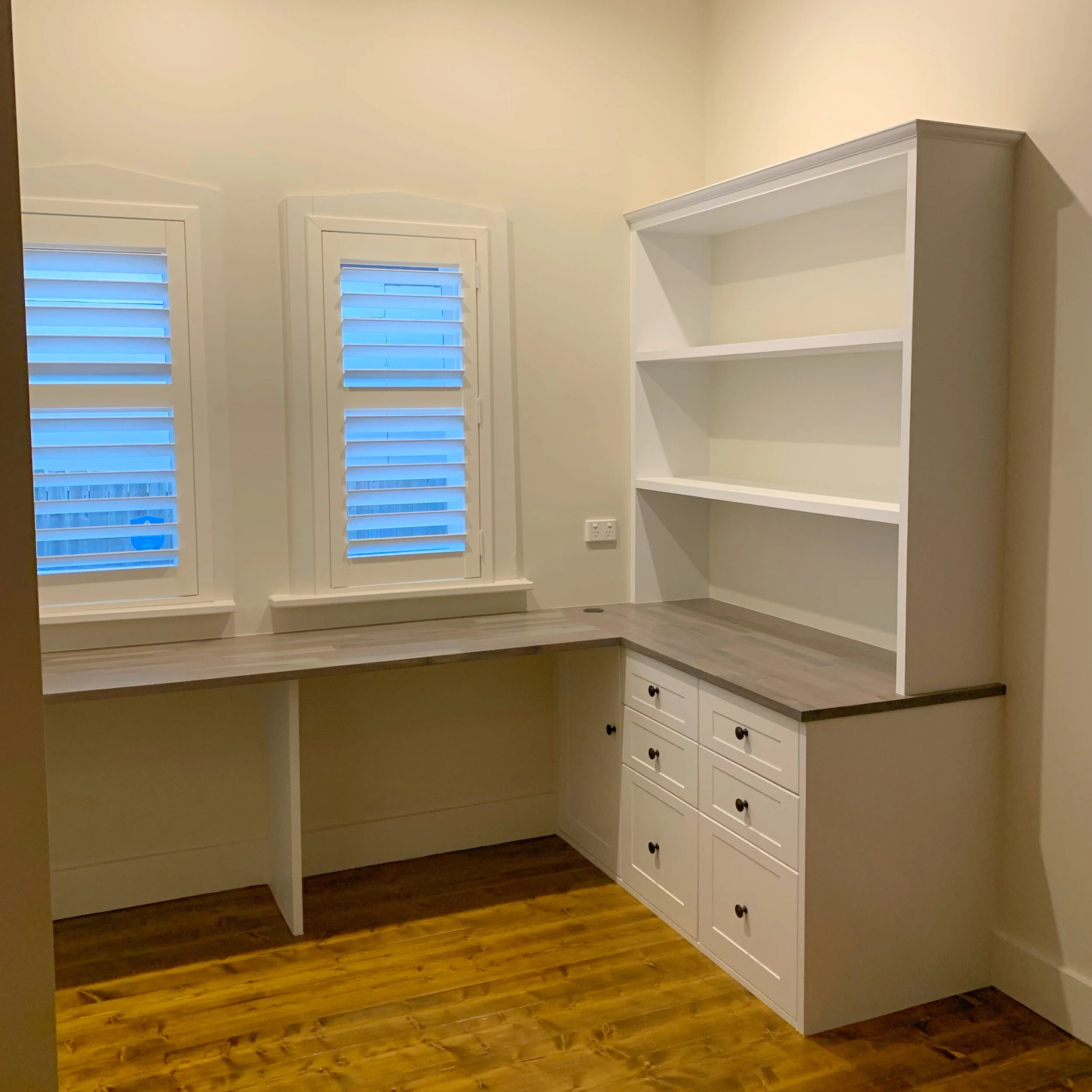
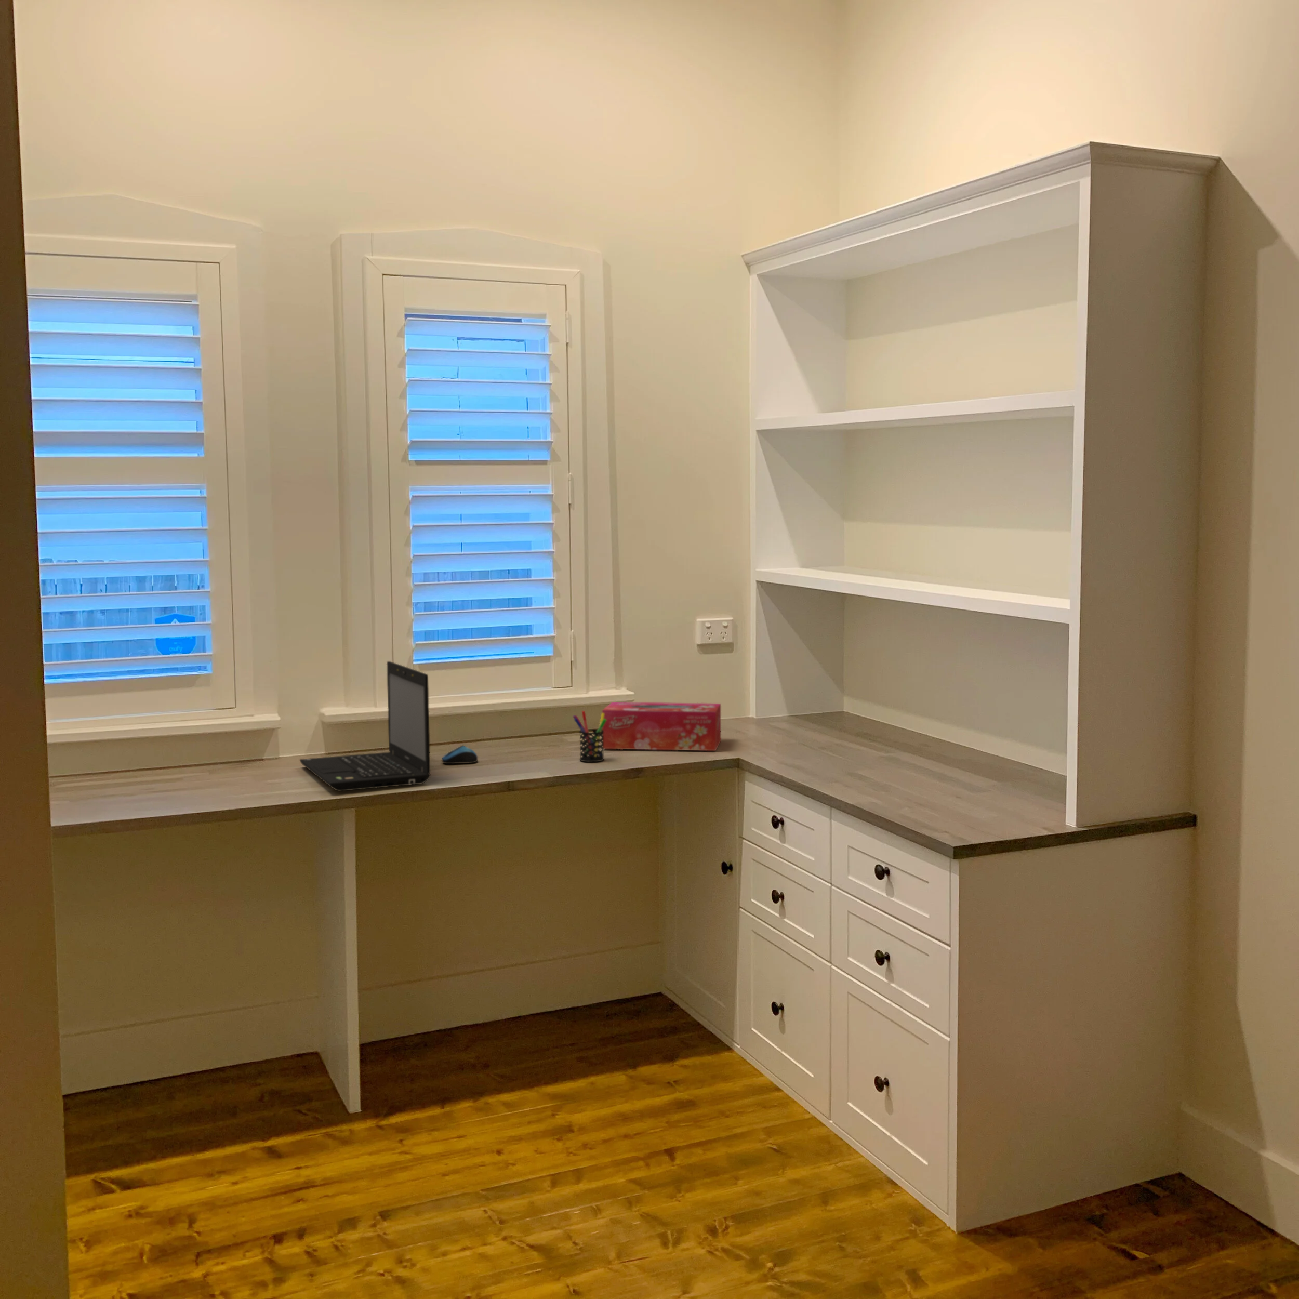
+ laptop (388, 722)
+ computer mouse (460, 753)
+ pen holder (592, 735)
+ tissue box (663, 726)
